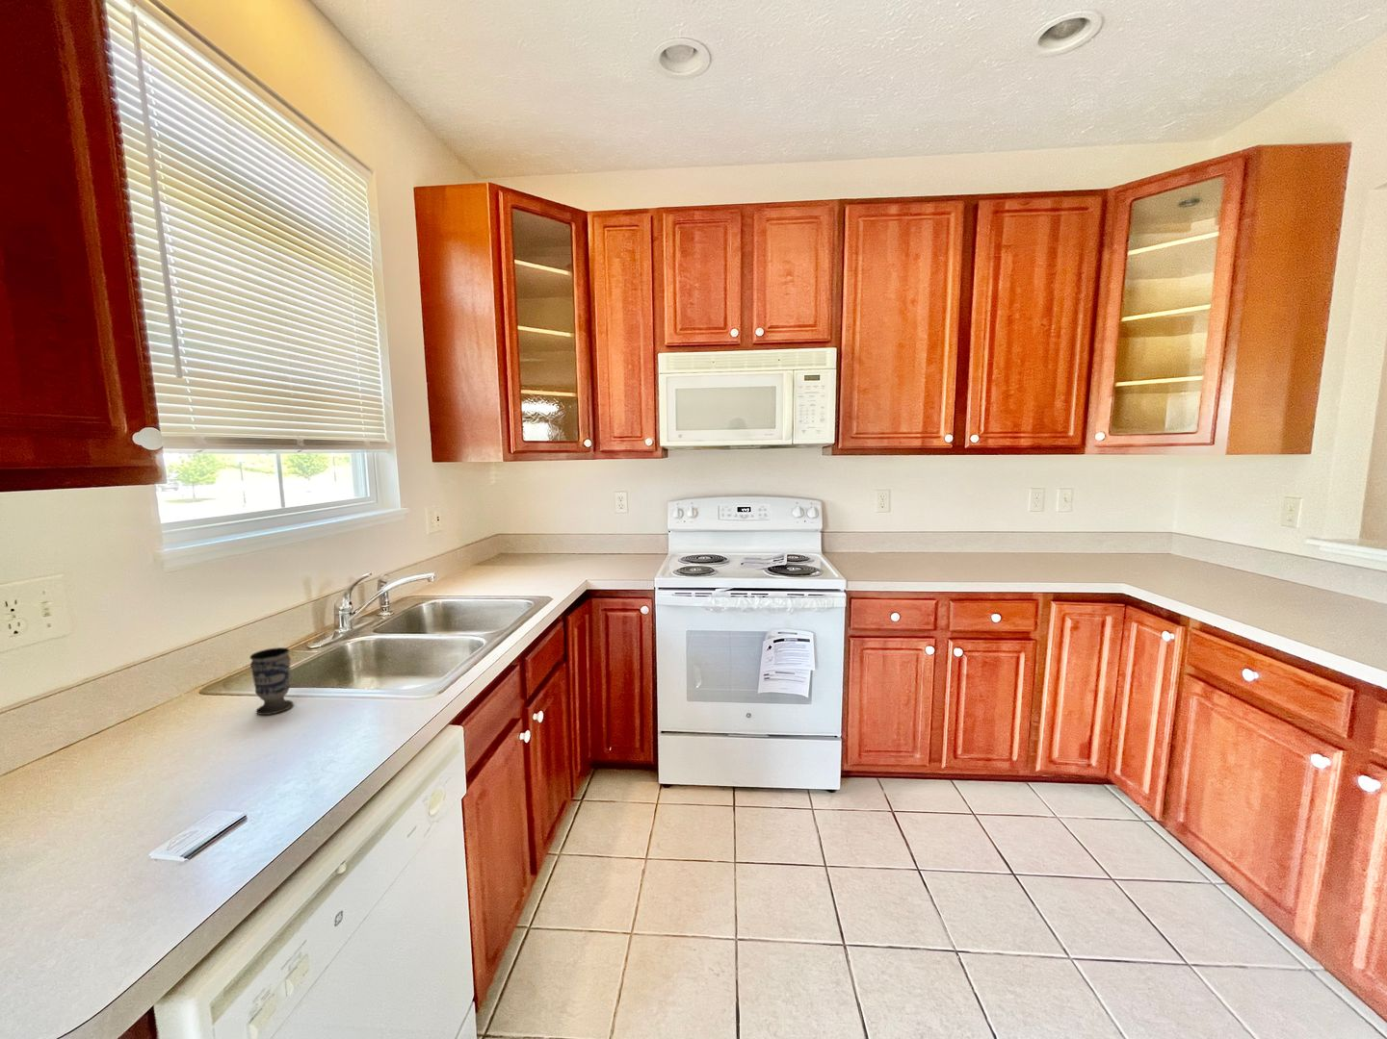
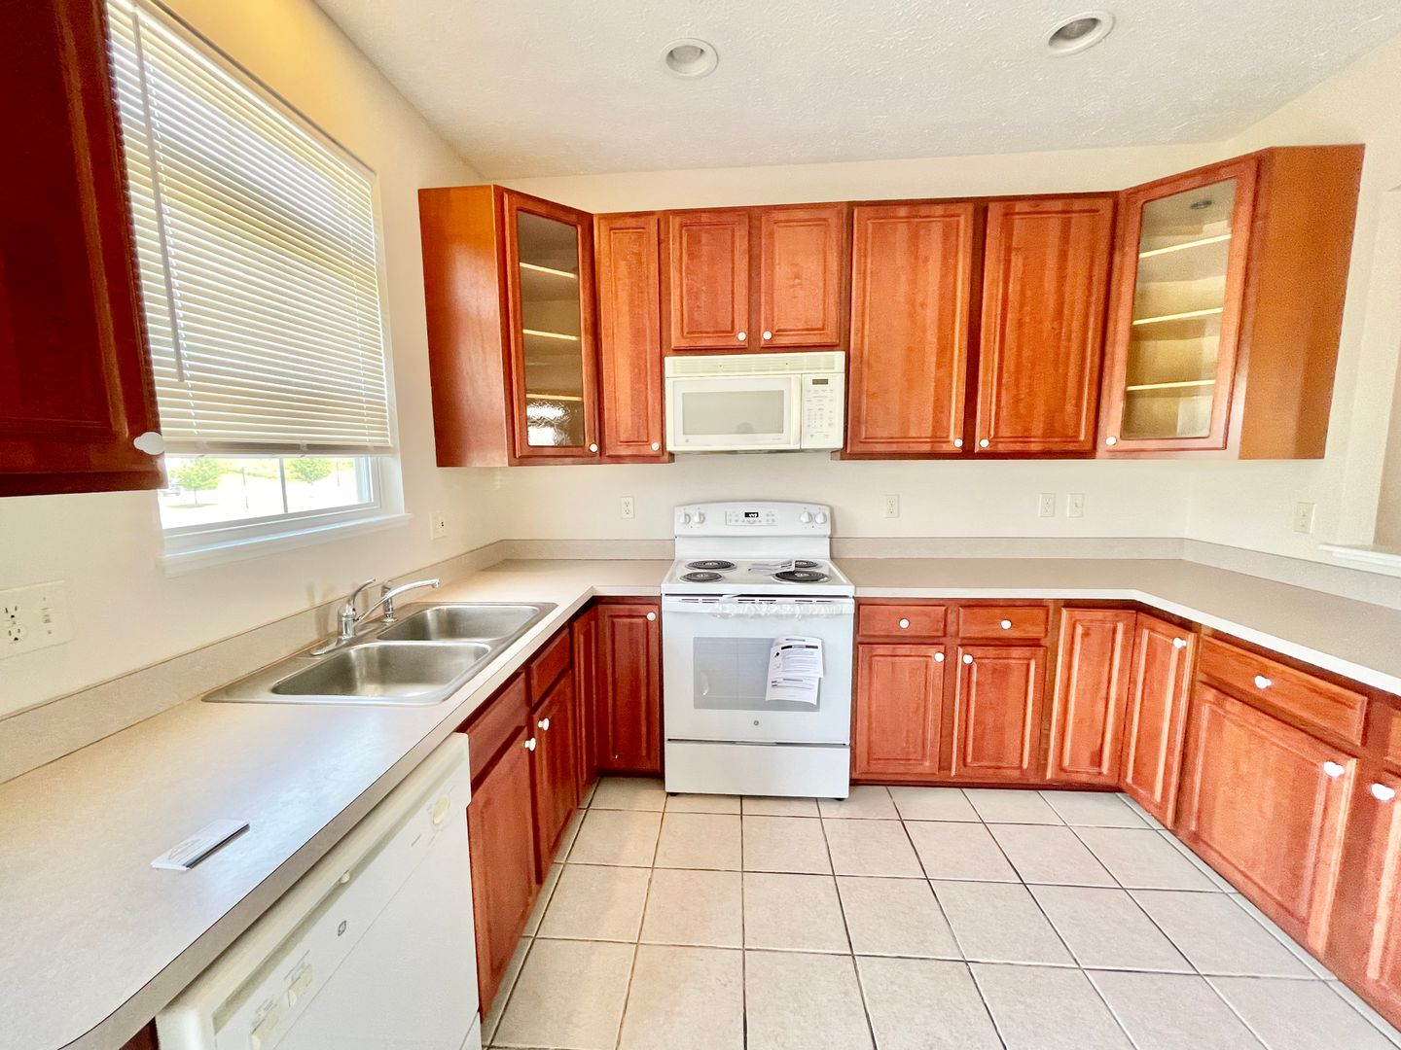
- cup (272, 680)
